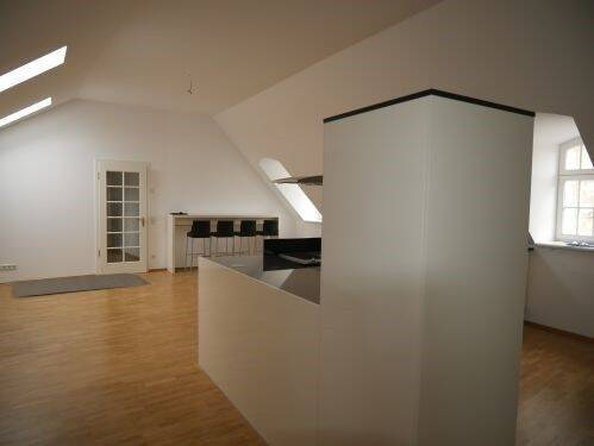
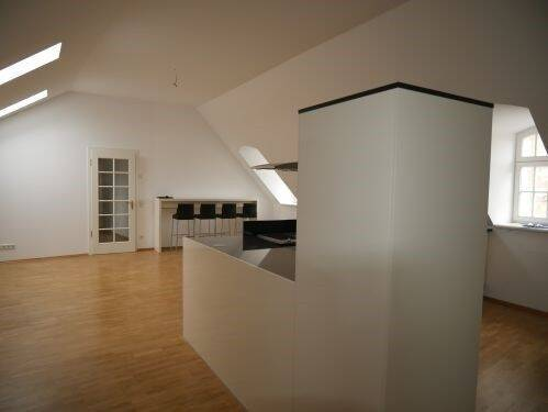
- rug (82, 282)
